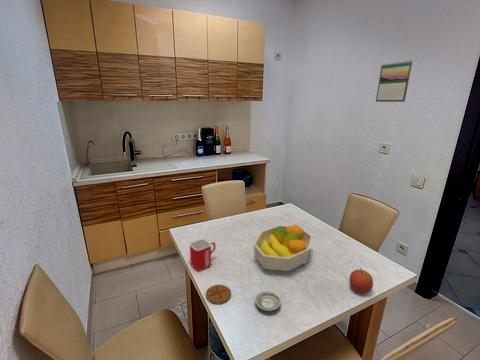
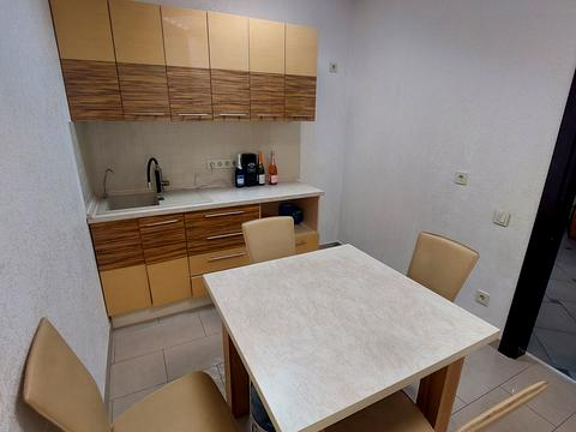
- fruit bowl (283, 244)
- mug (204, 253)
- apple (361, 278)
- calendar (392, 82)
- saucer (267, 302)
- coaster (218, 293)
